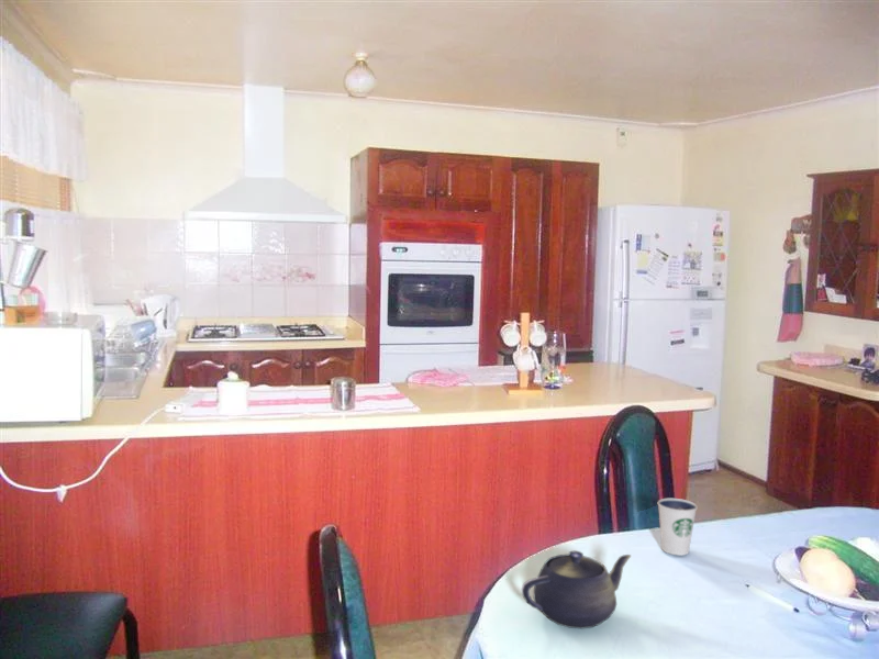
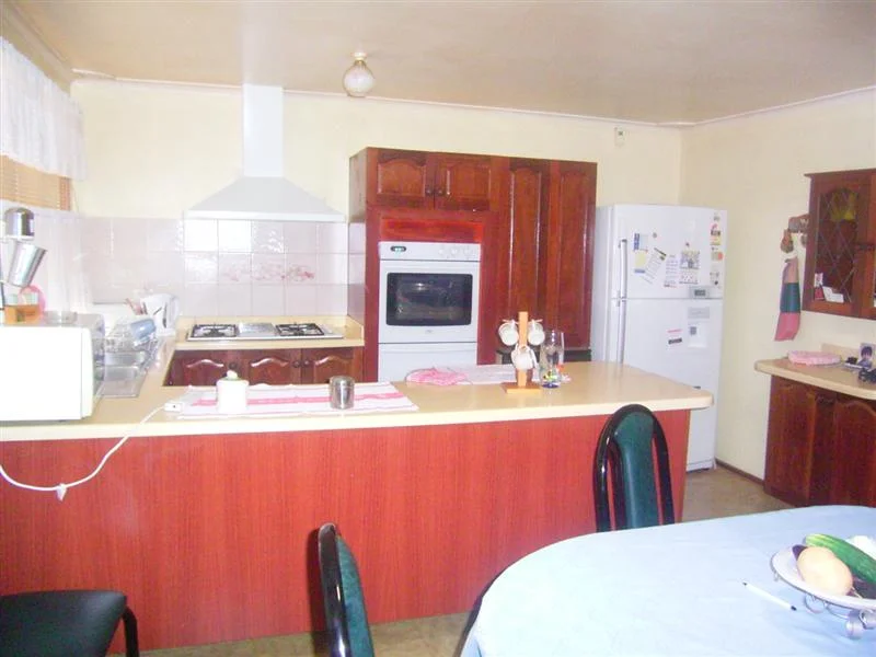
- teapot (578, 583)
- dixie cup (676, 527)
